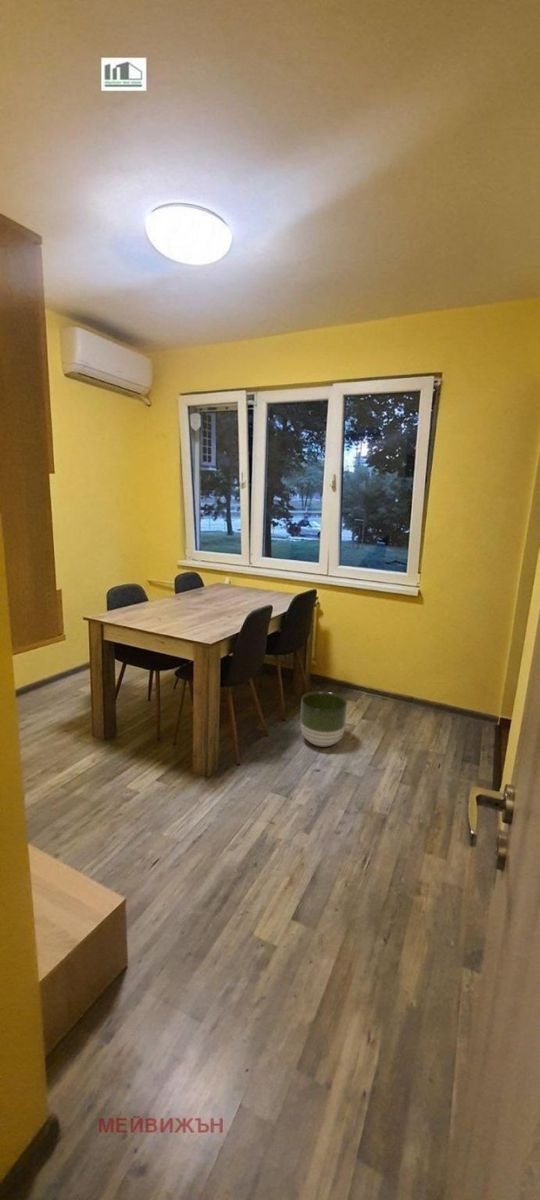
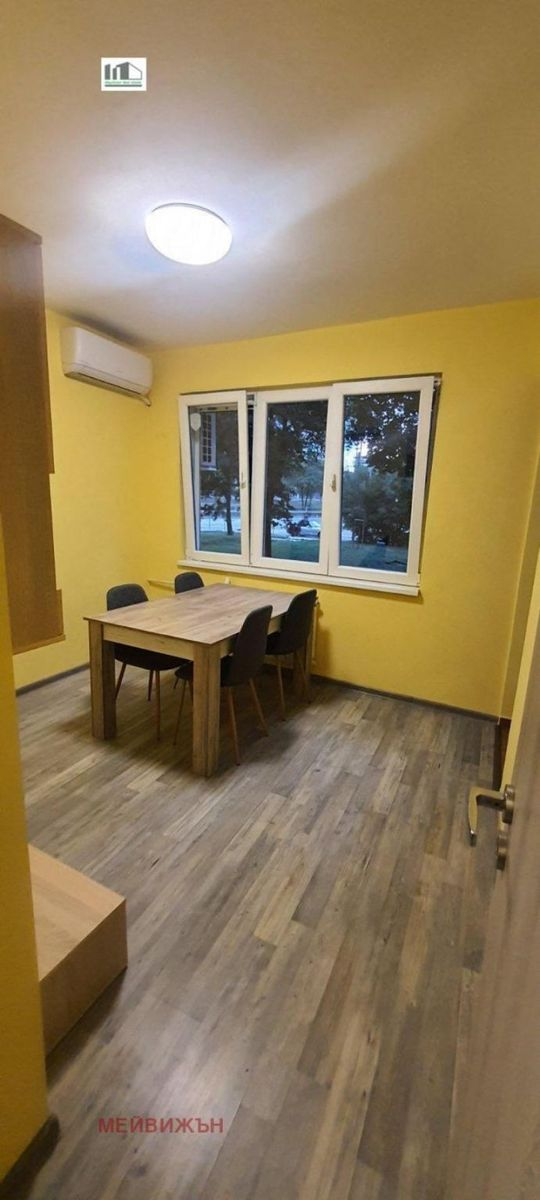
- planter (322, 721)
